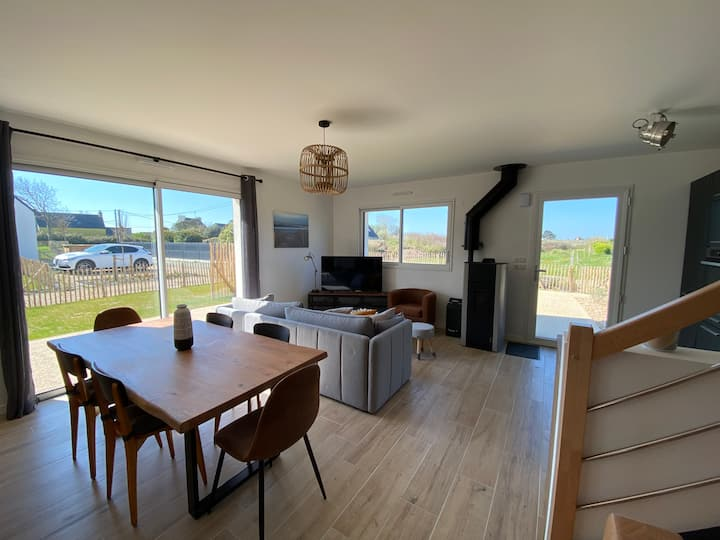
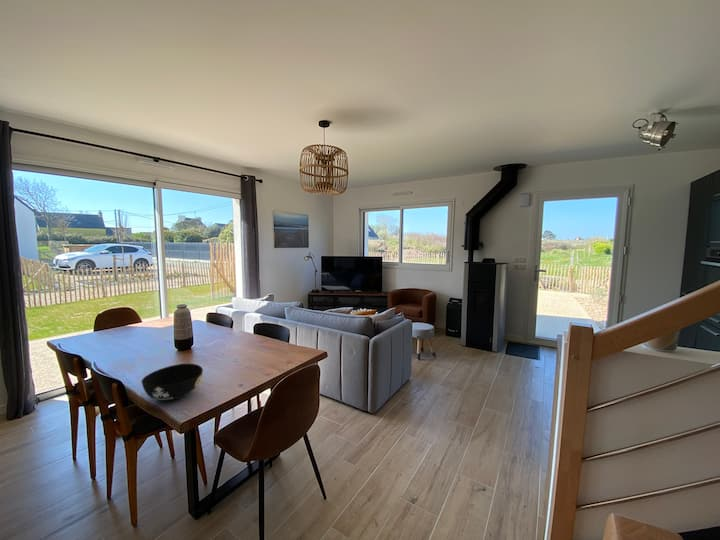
+ bowl (174, 384)
